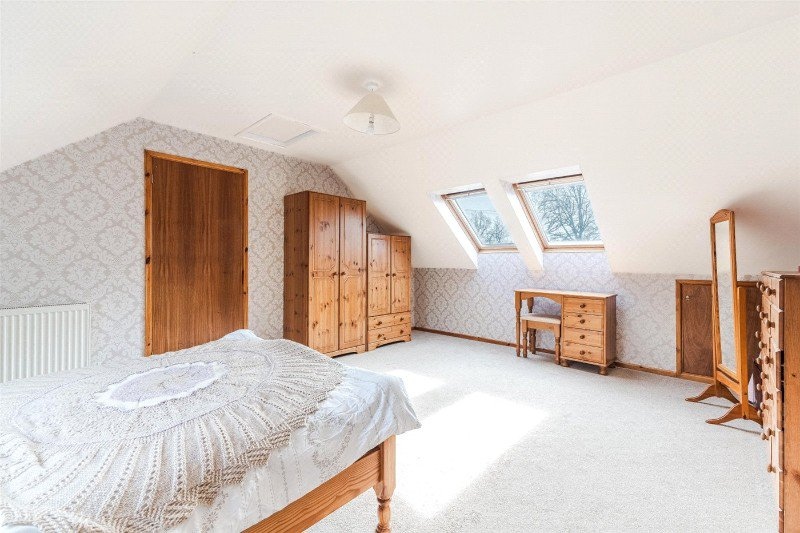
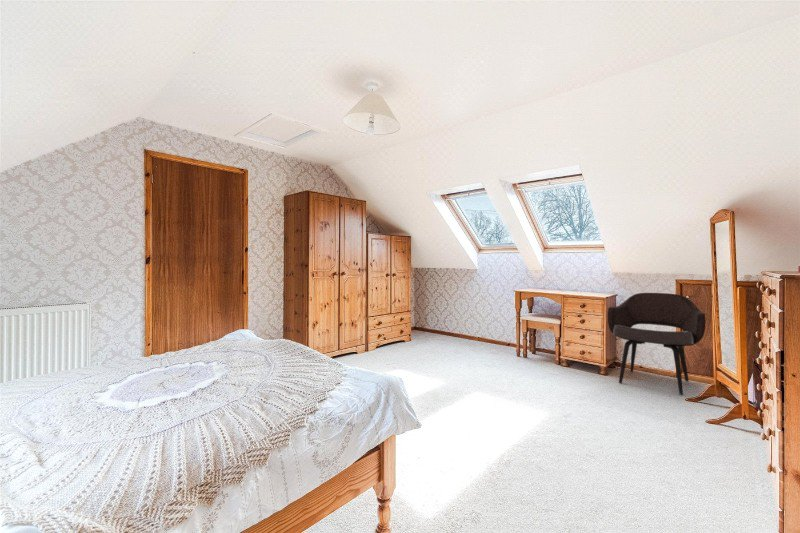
+ armchair (654, 337)
